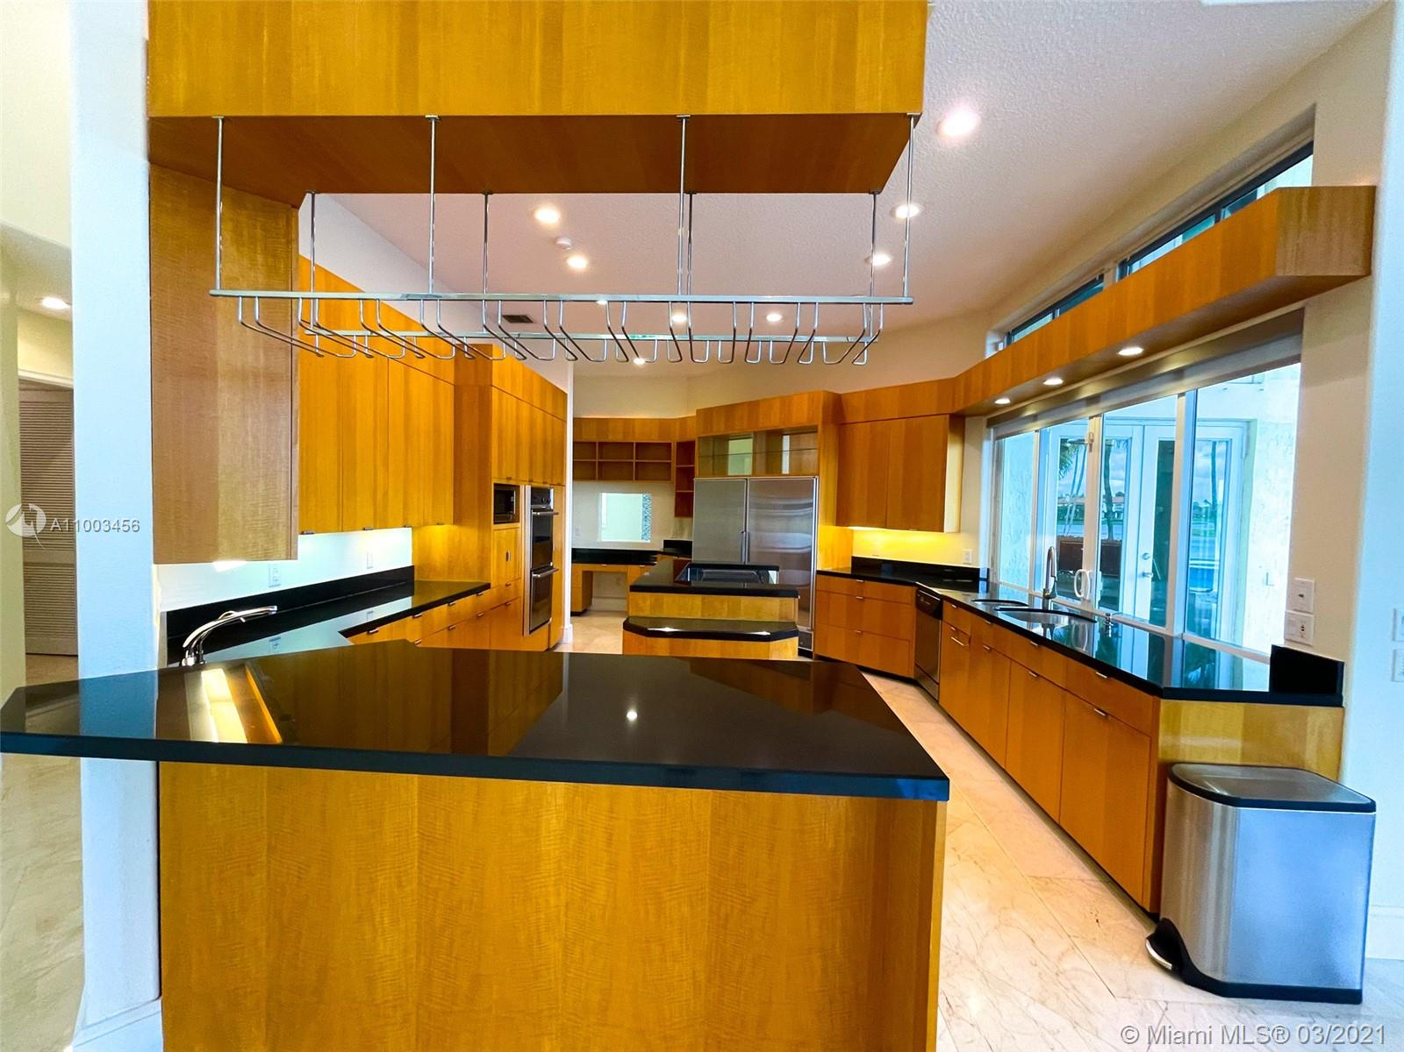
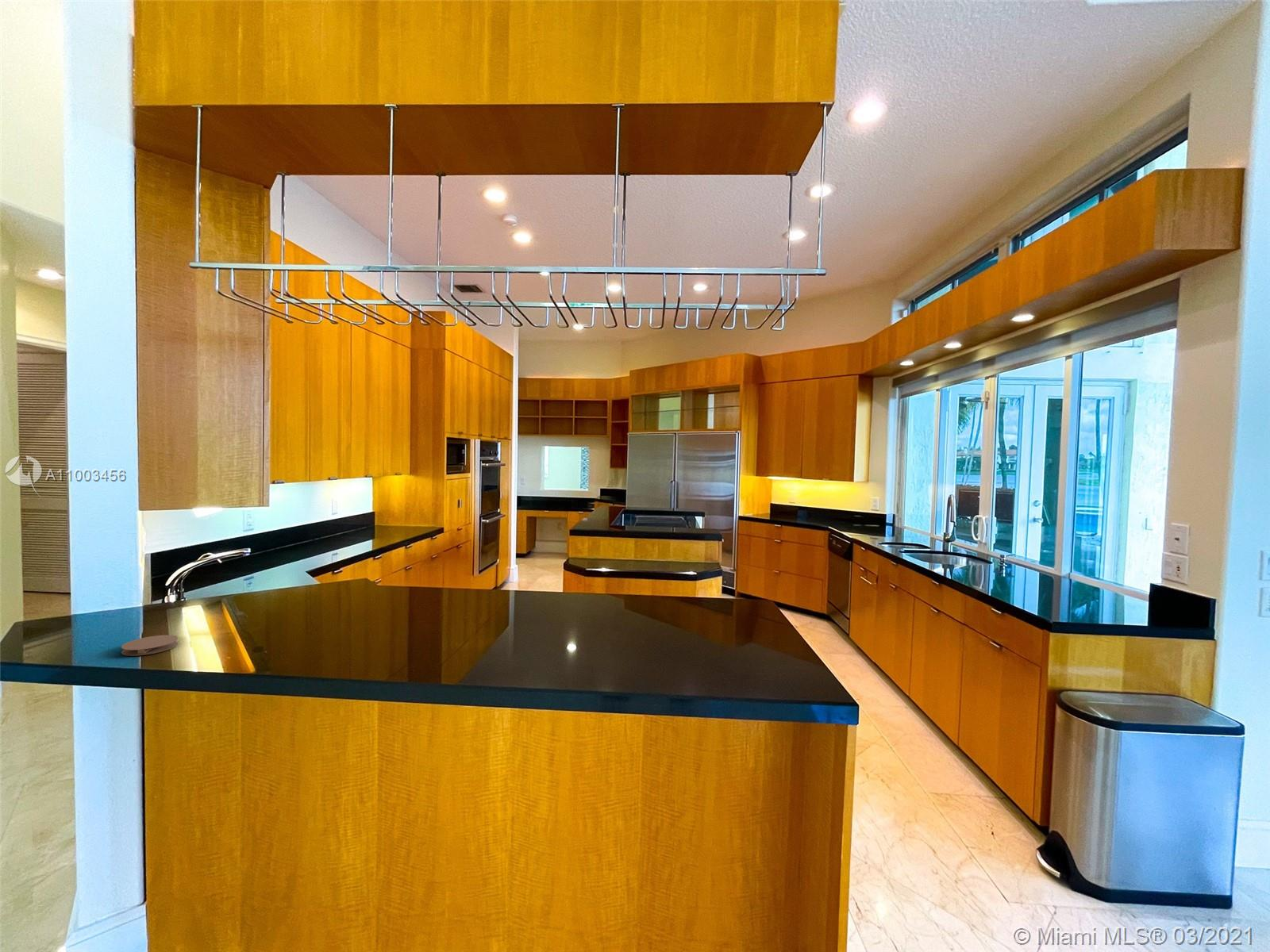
+ coaster (150, 645)
